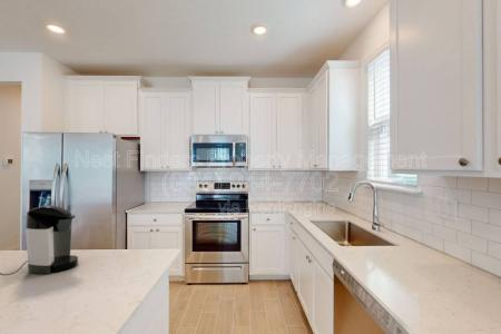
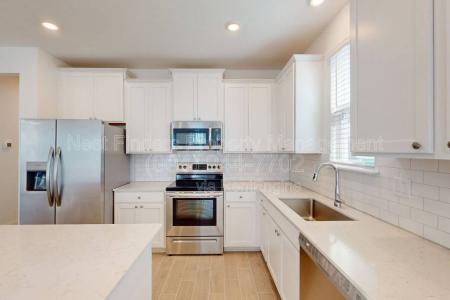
- coffee maker (42, 239)
